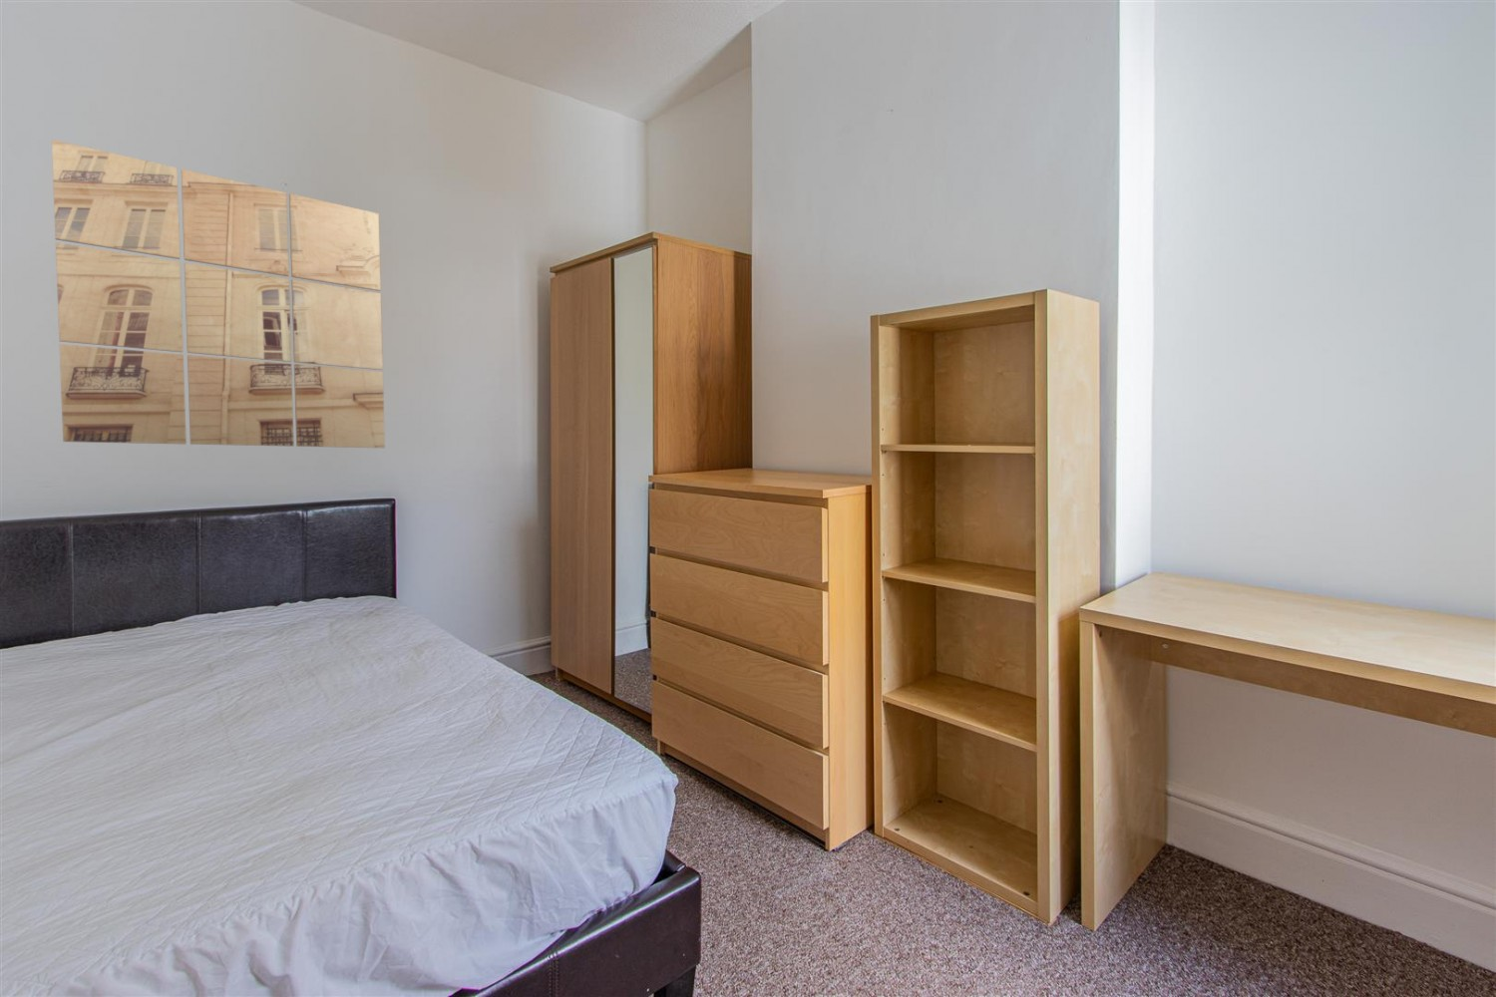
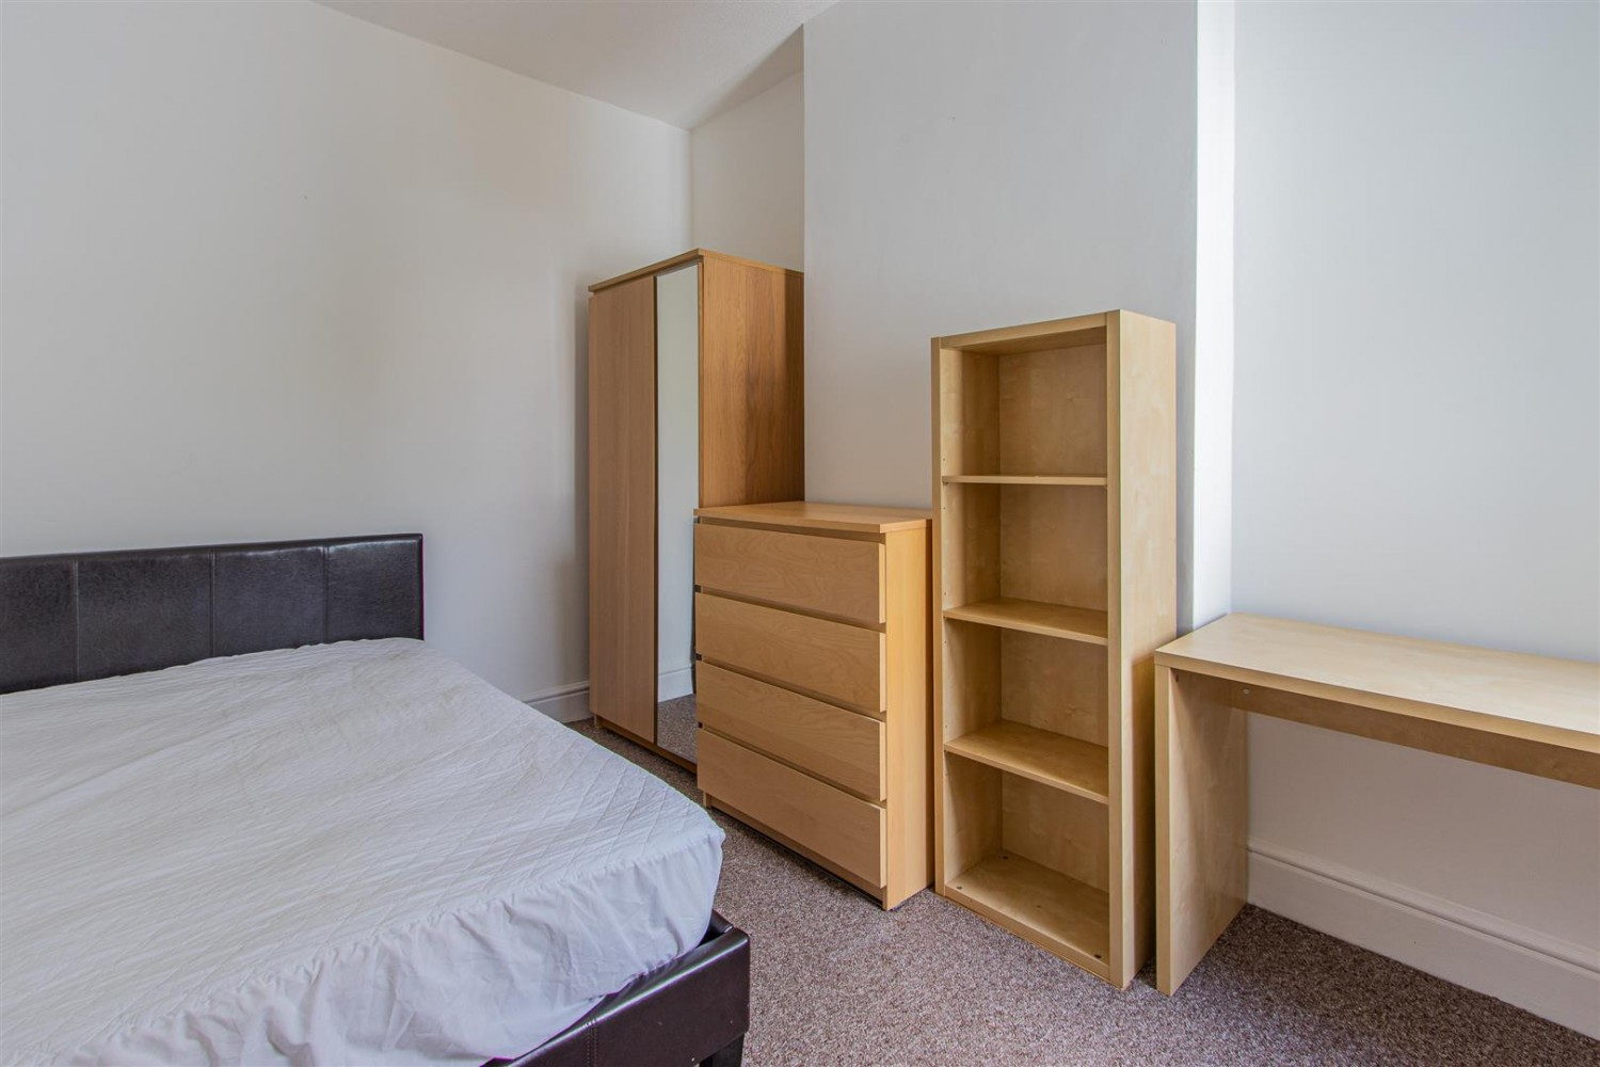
- wall art (239, 314)
